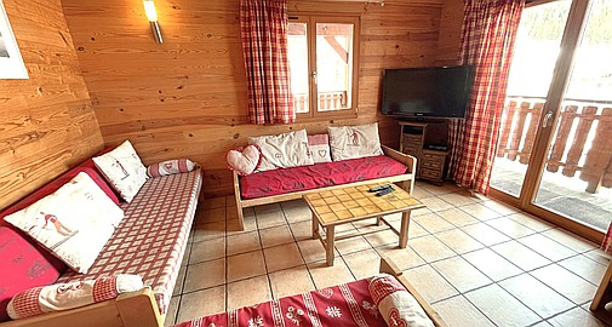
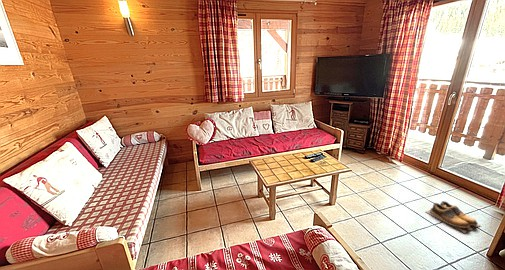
+ shoes (452, 213)
